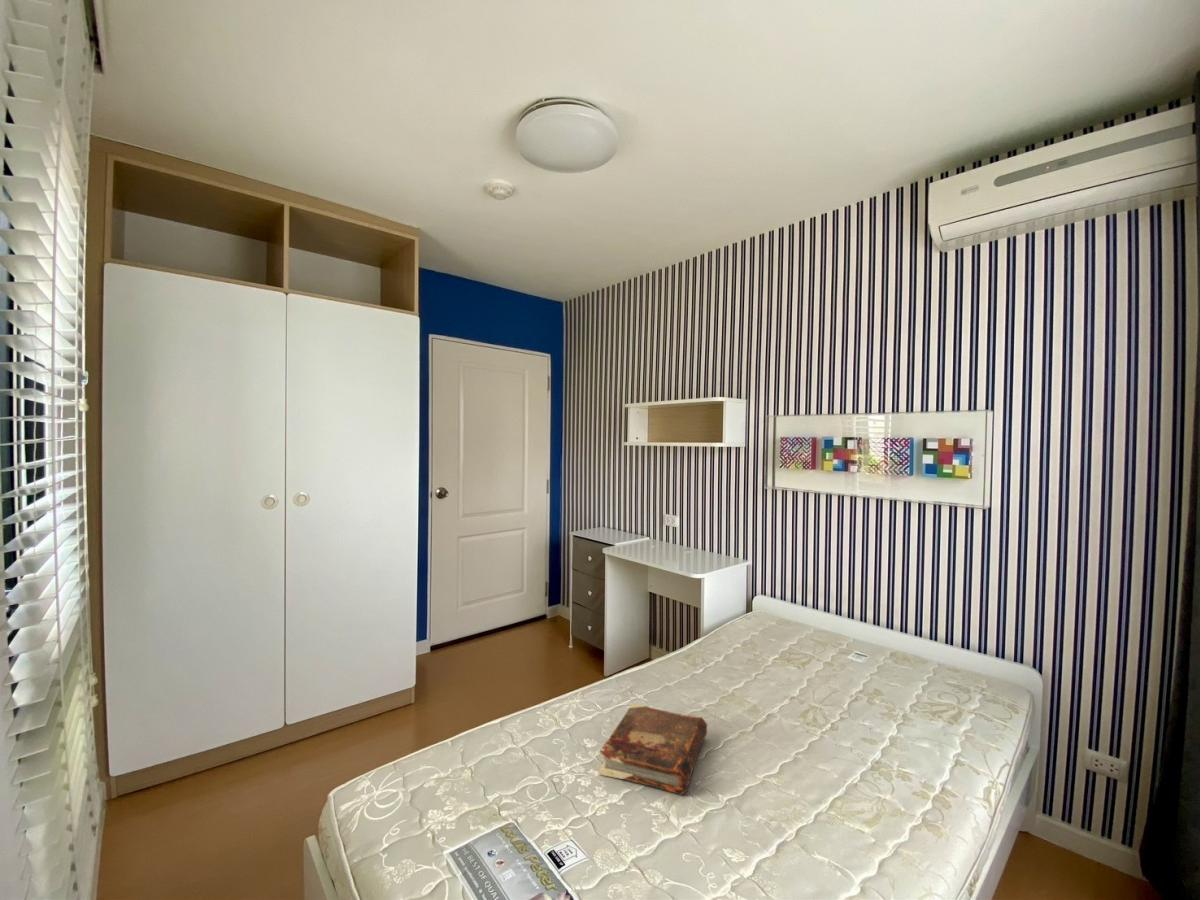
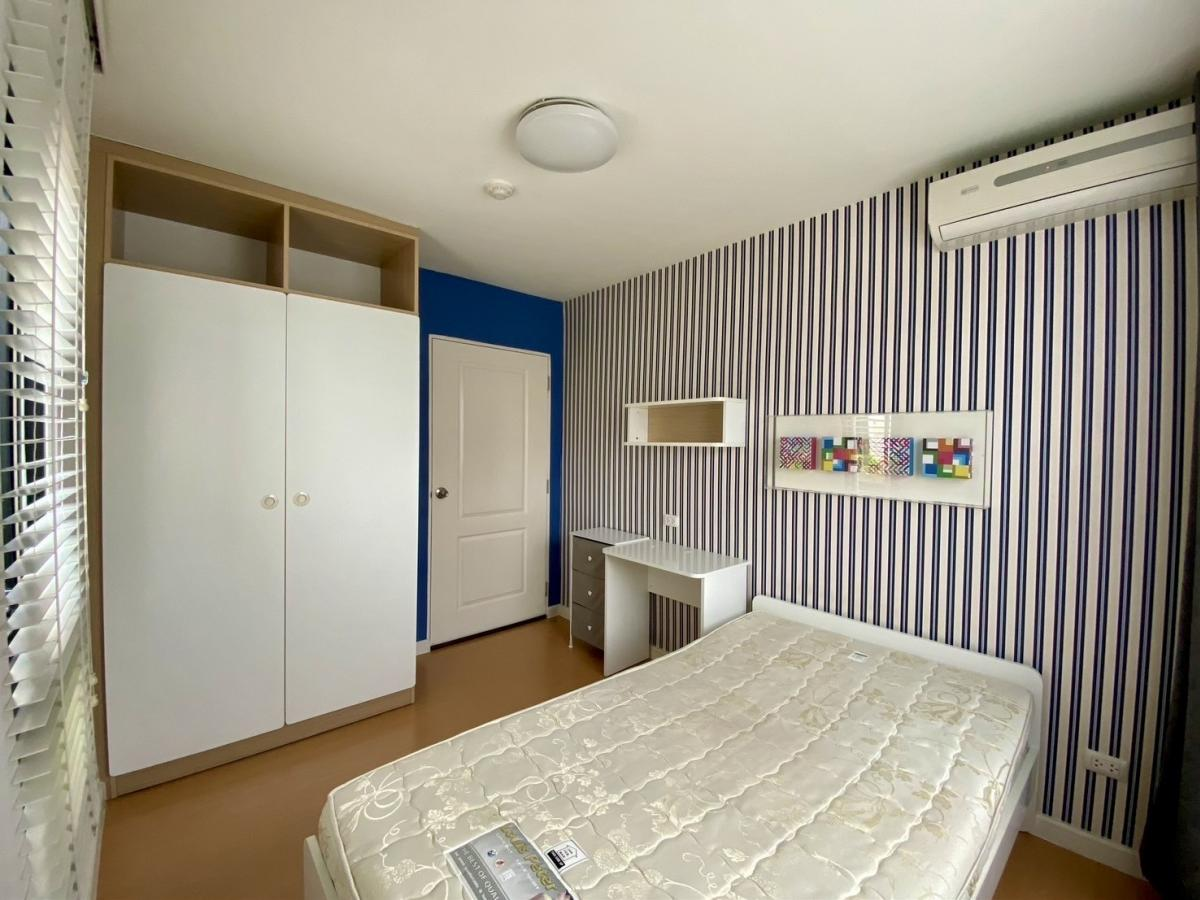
- book (656, 744)
